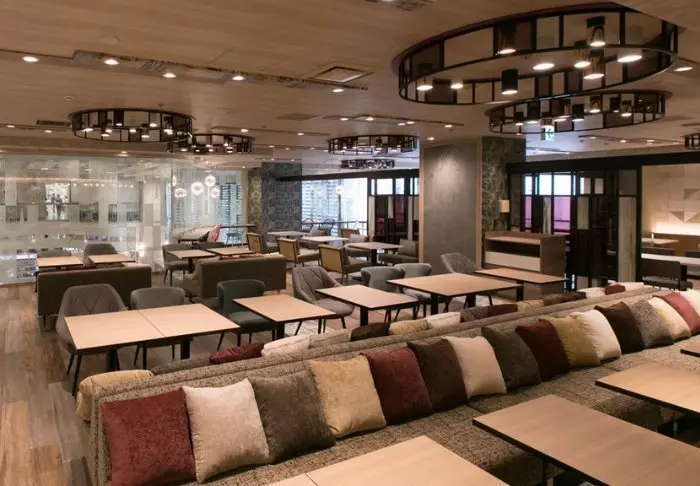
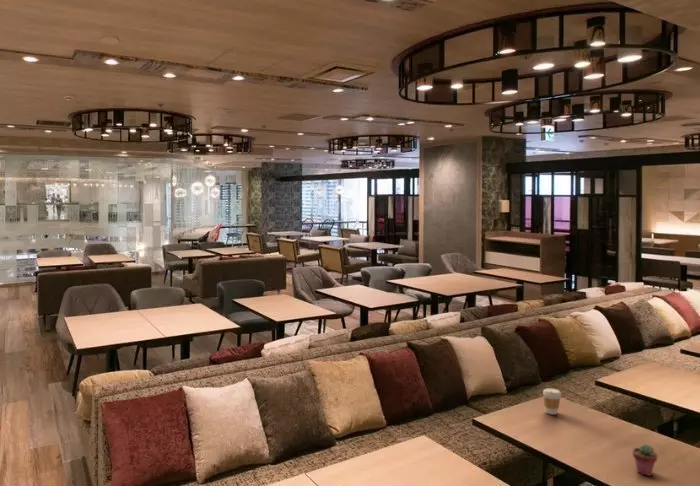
+ coffee cup (551, 401)
+ potted succulent (644, 458)
